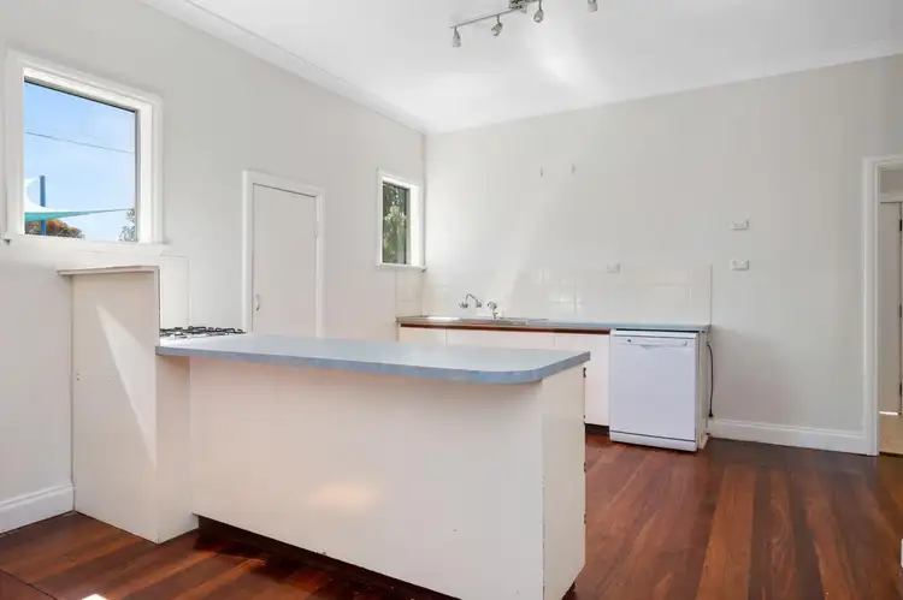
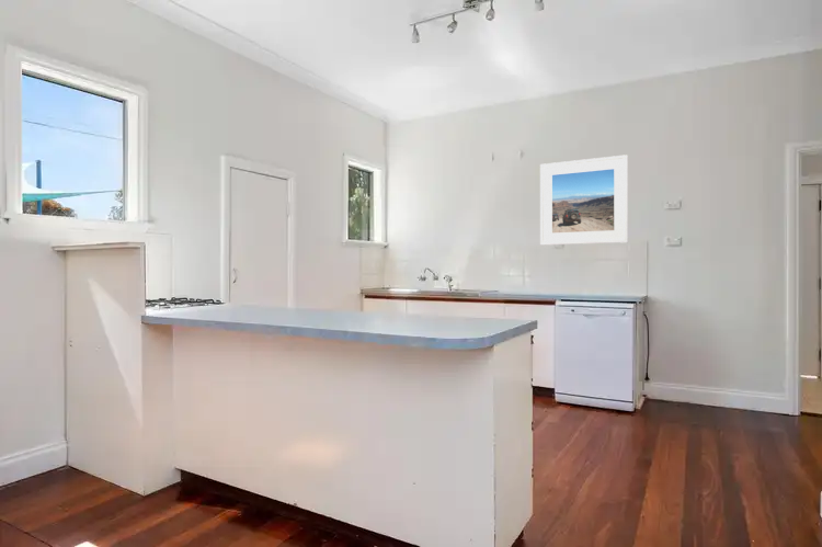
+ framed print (582, 202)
